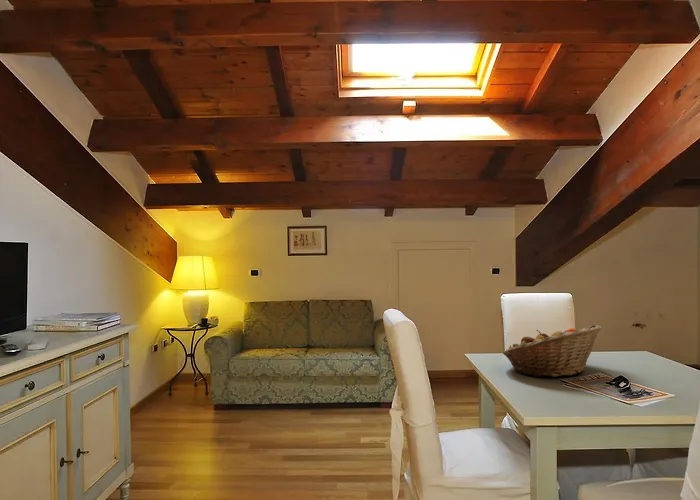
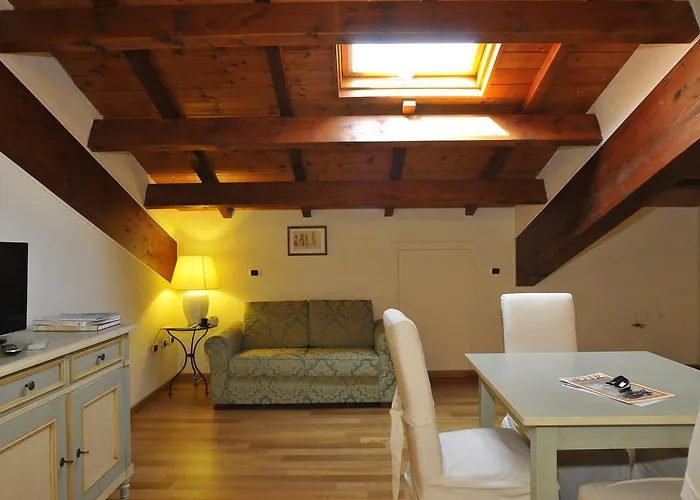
- fruit basket (552, 347)
